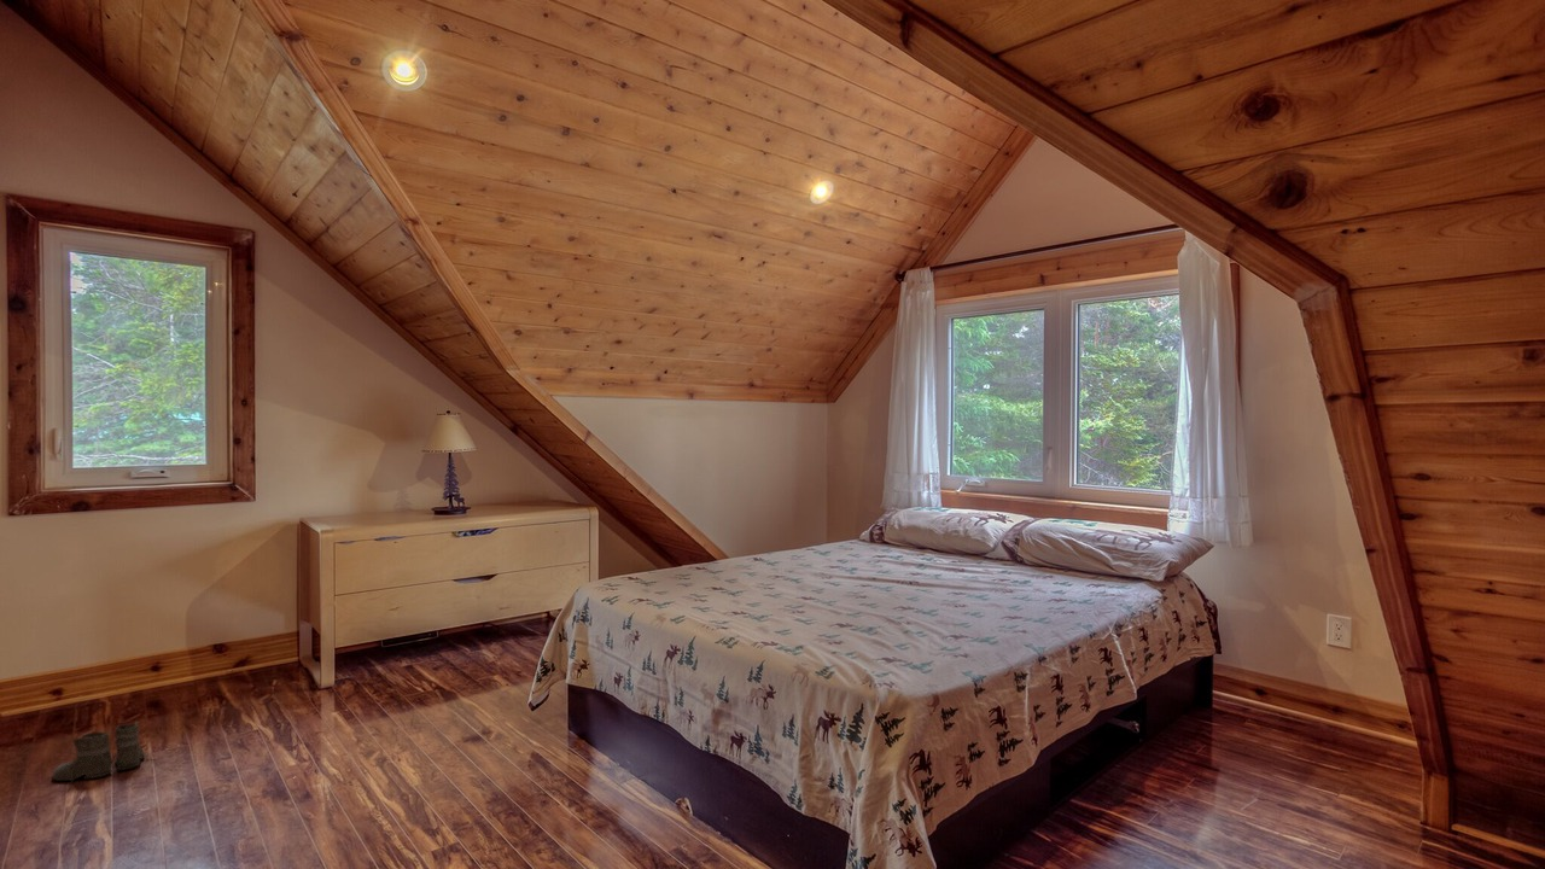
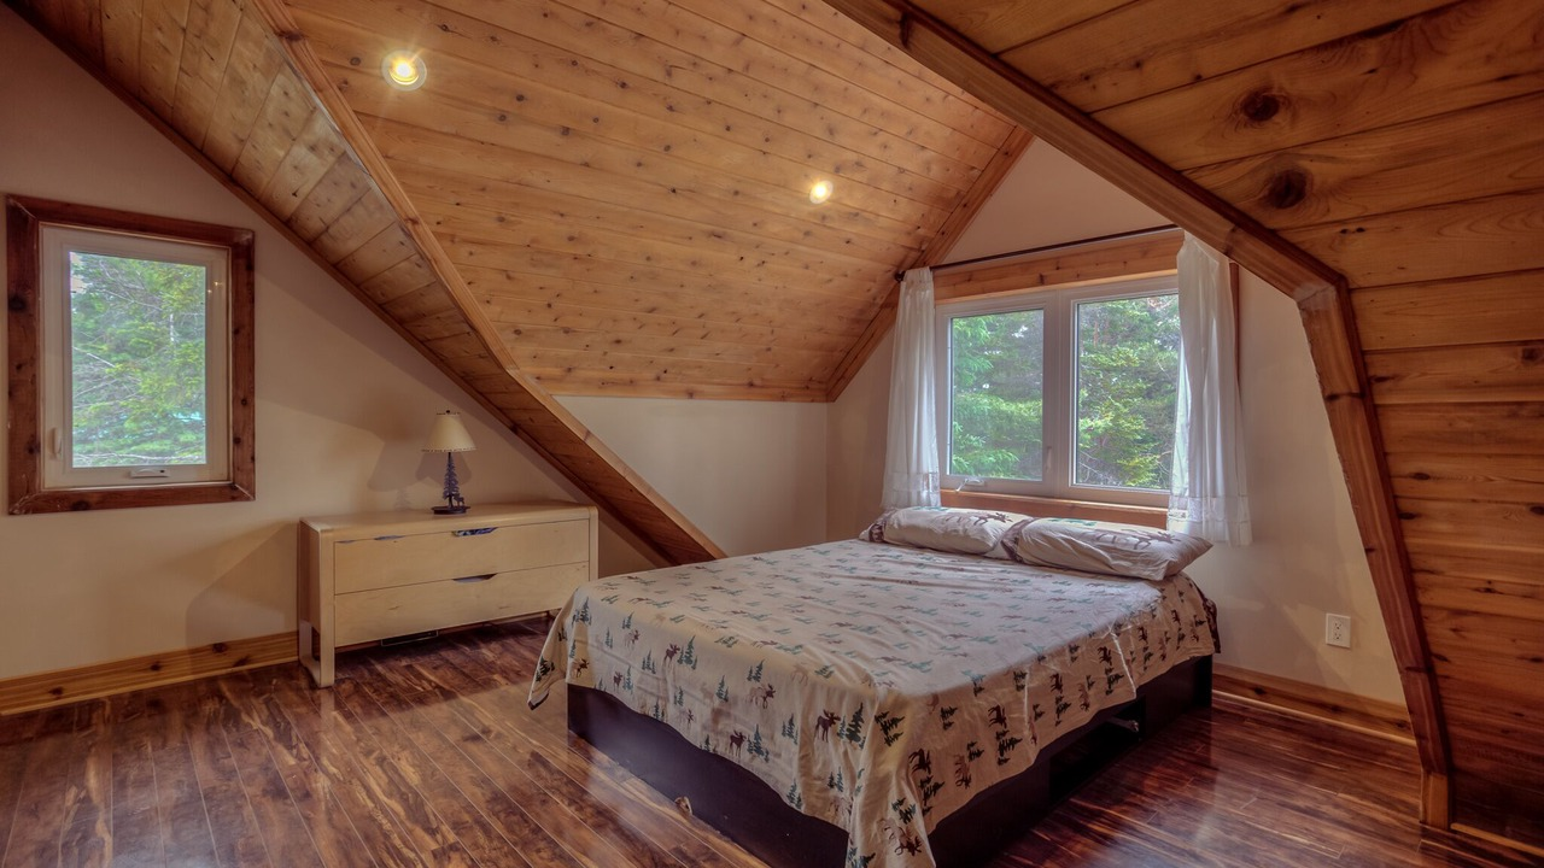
- boots (107, 747)
